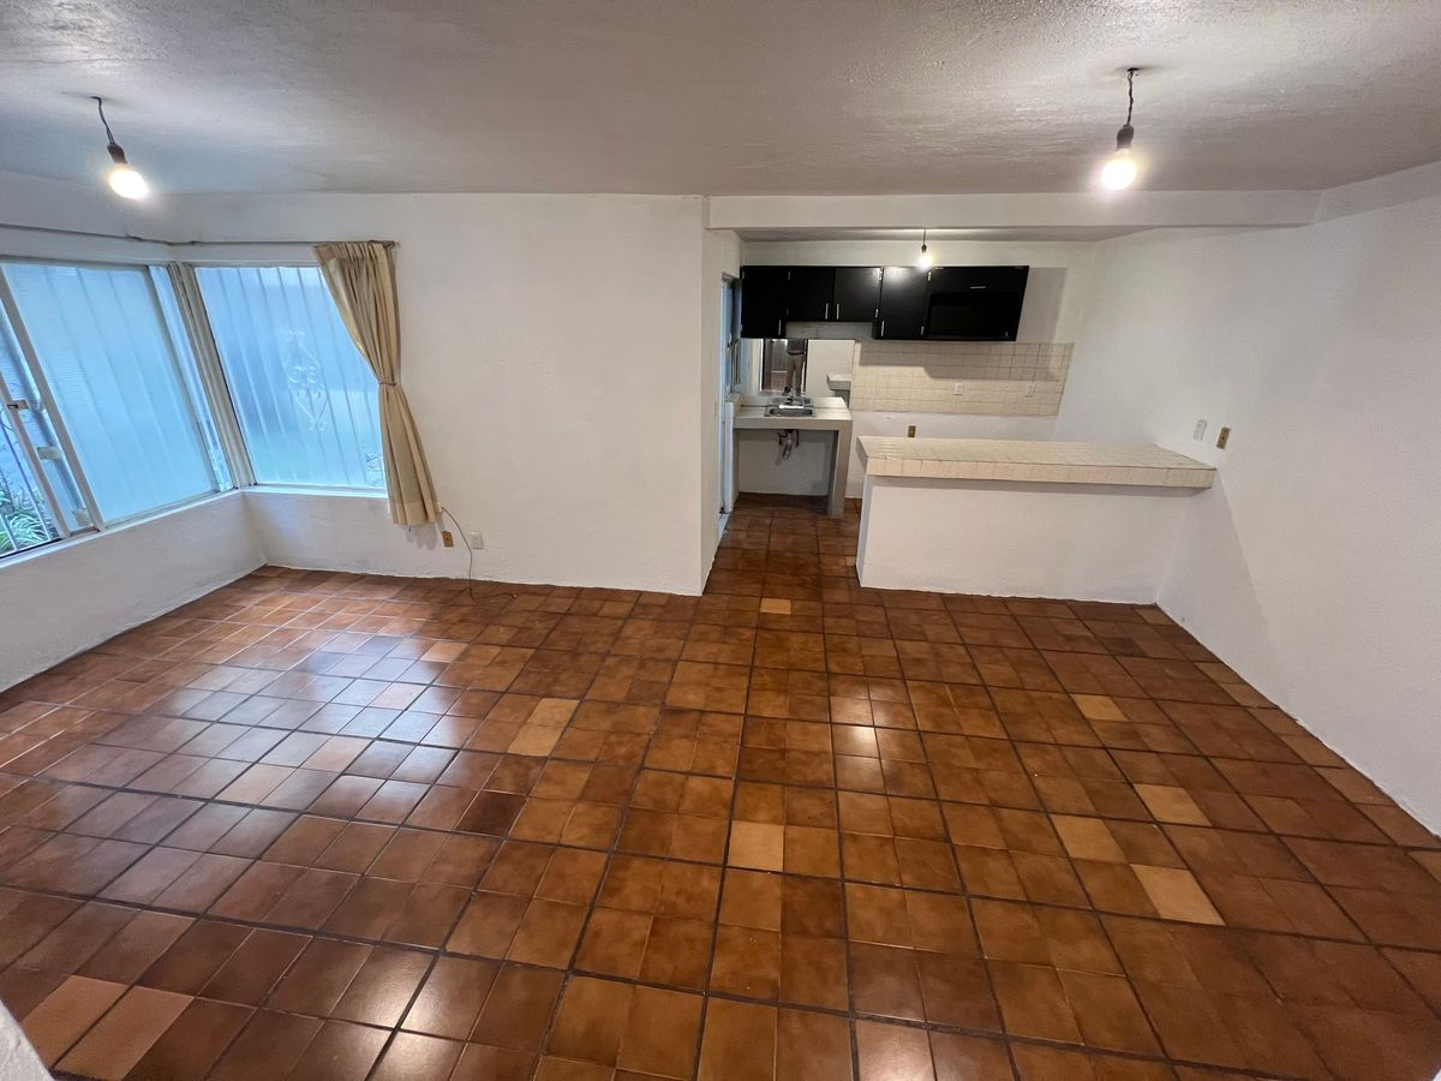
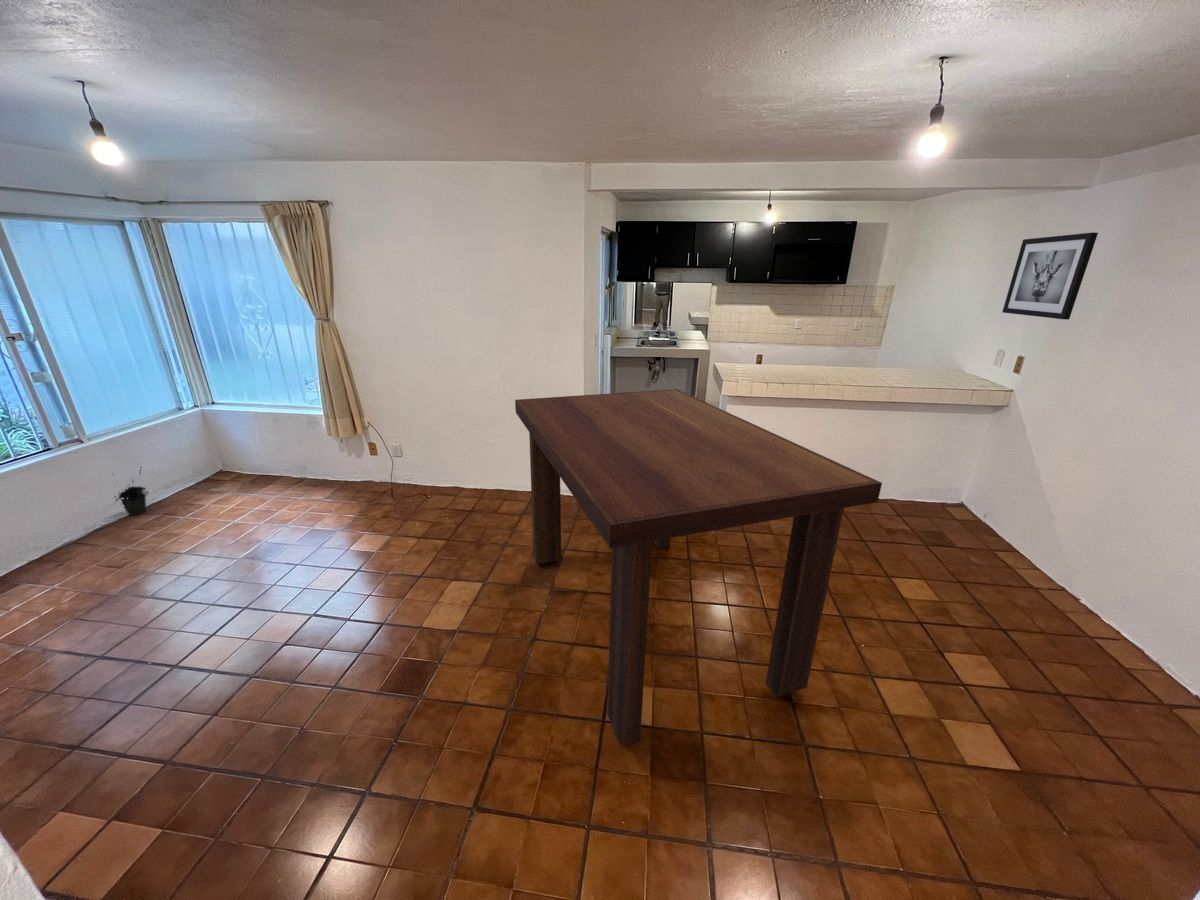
+ potted plant (130, 490)
+ dining table (650, 530)
+ wall art (1044, 277)
